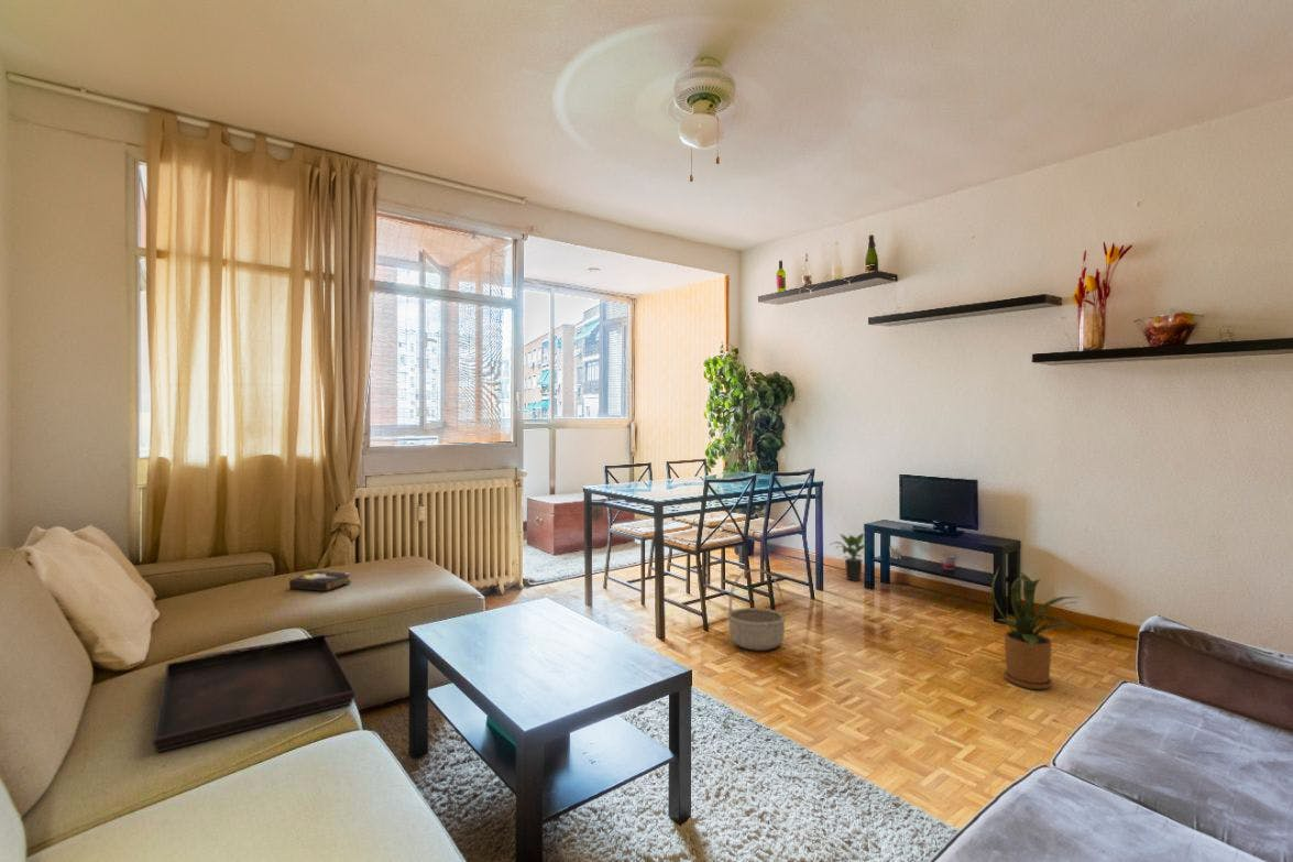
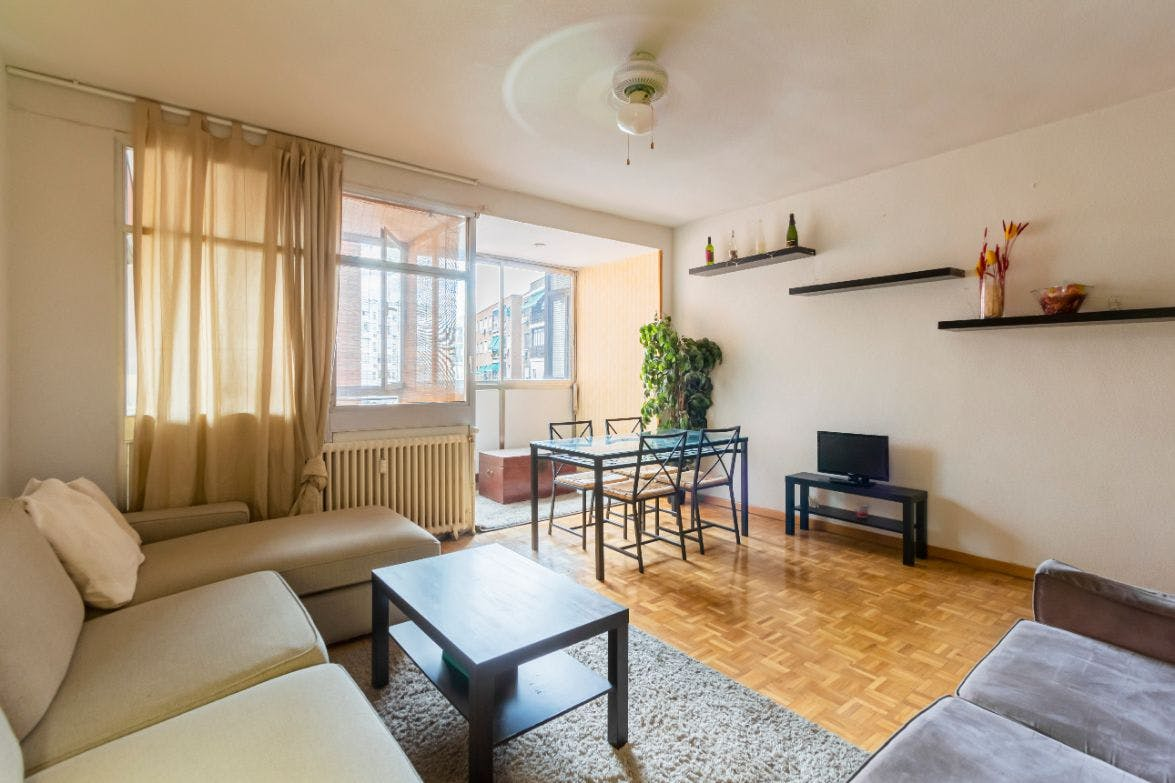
- potted plant (853, 556)
- basket (756, 608)
- house plant (1036, 625)
- serving tray (255, 683)
- hardback book (320, 580)
